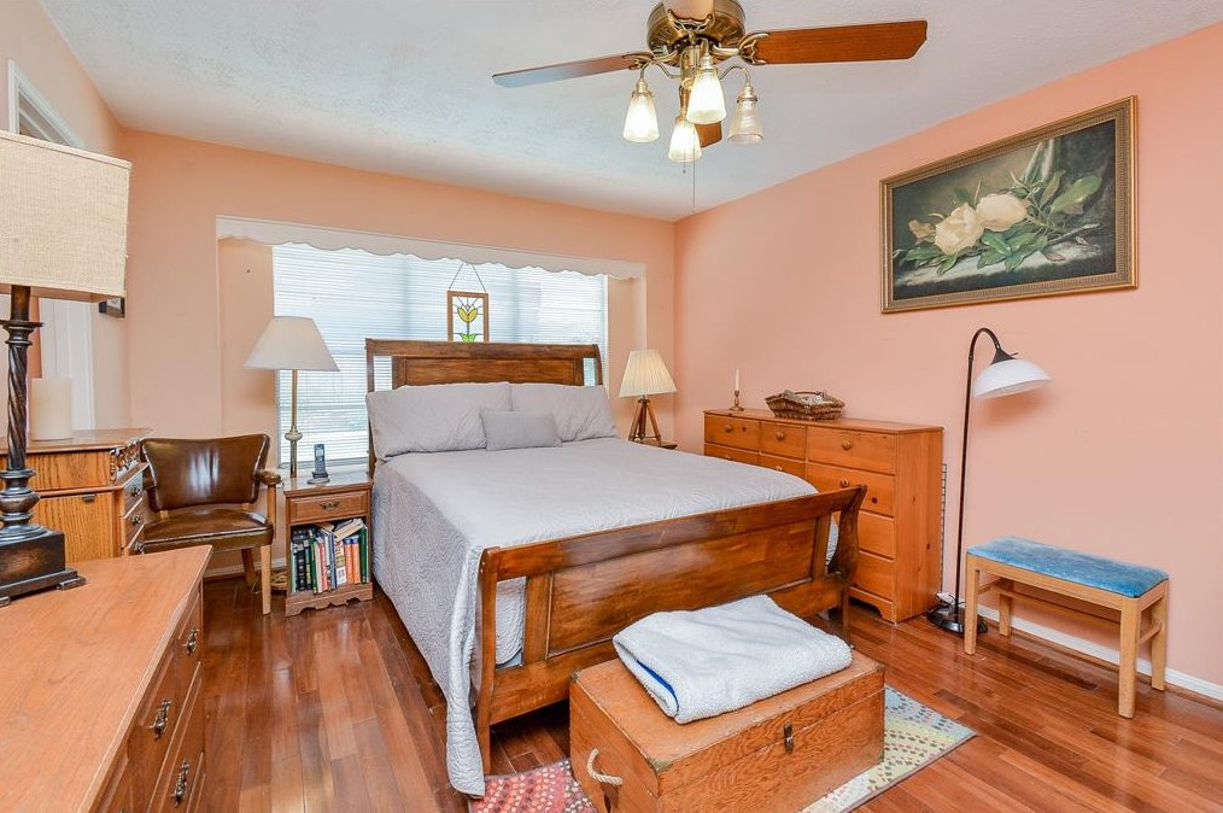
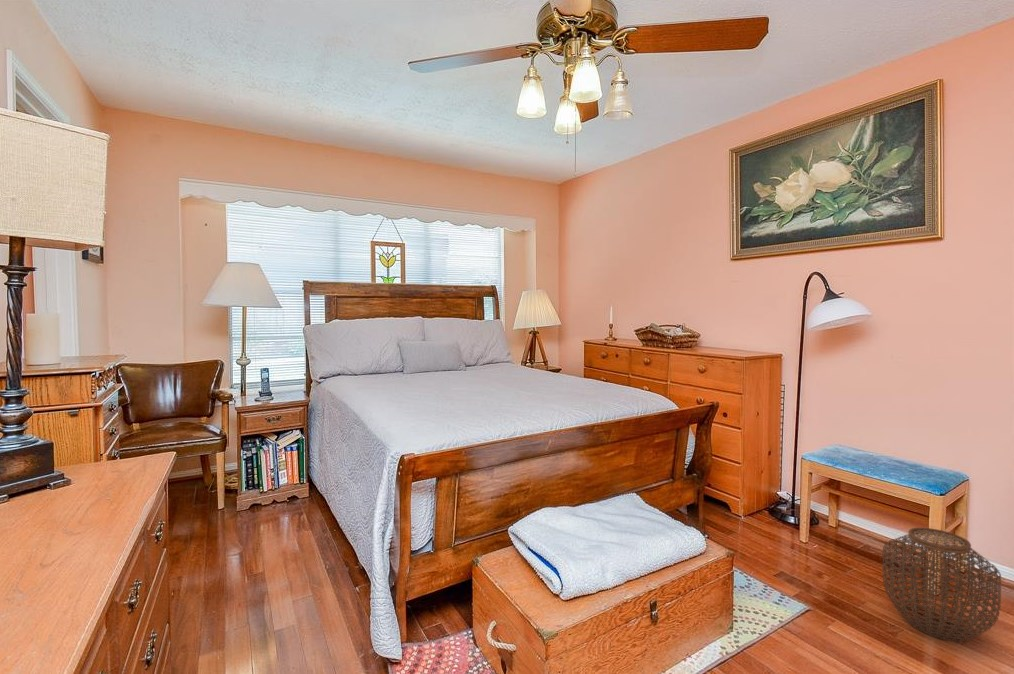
+ woven basket (938, 582)
